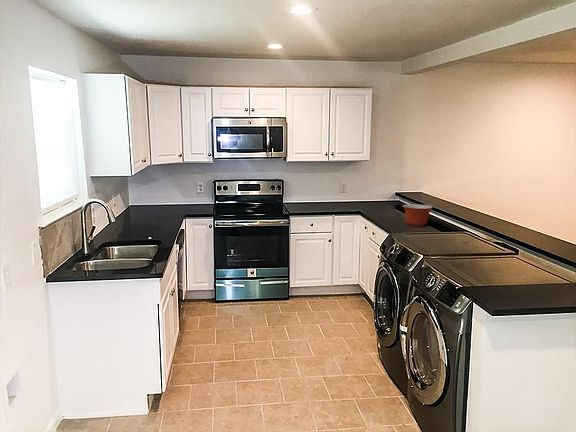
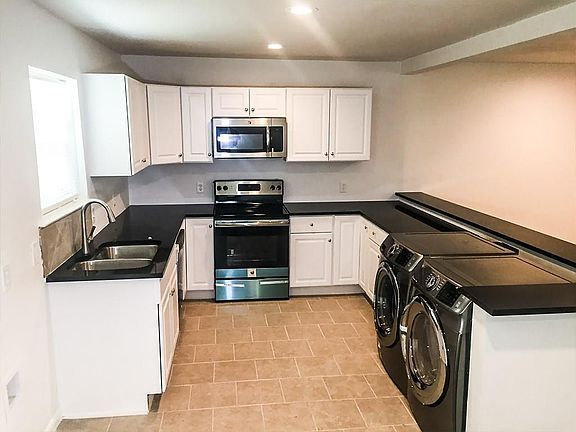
- mixing bowl (416, 215)
